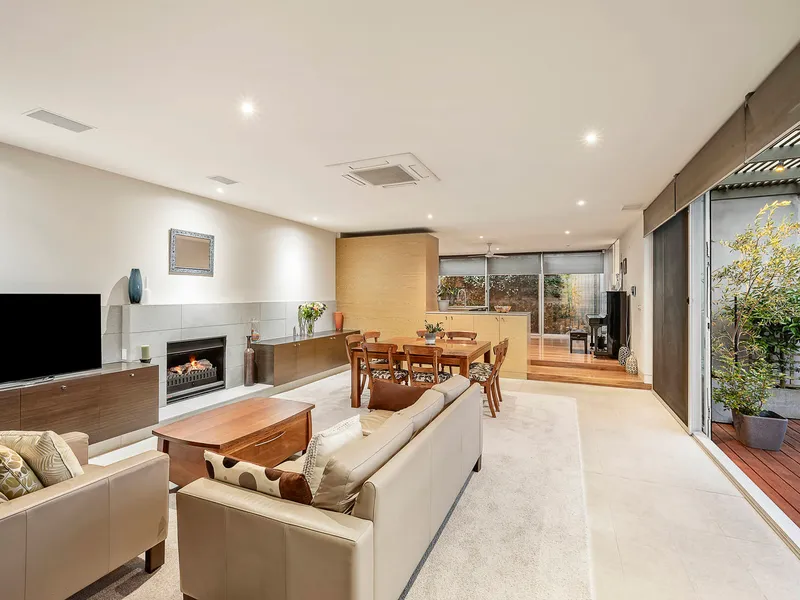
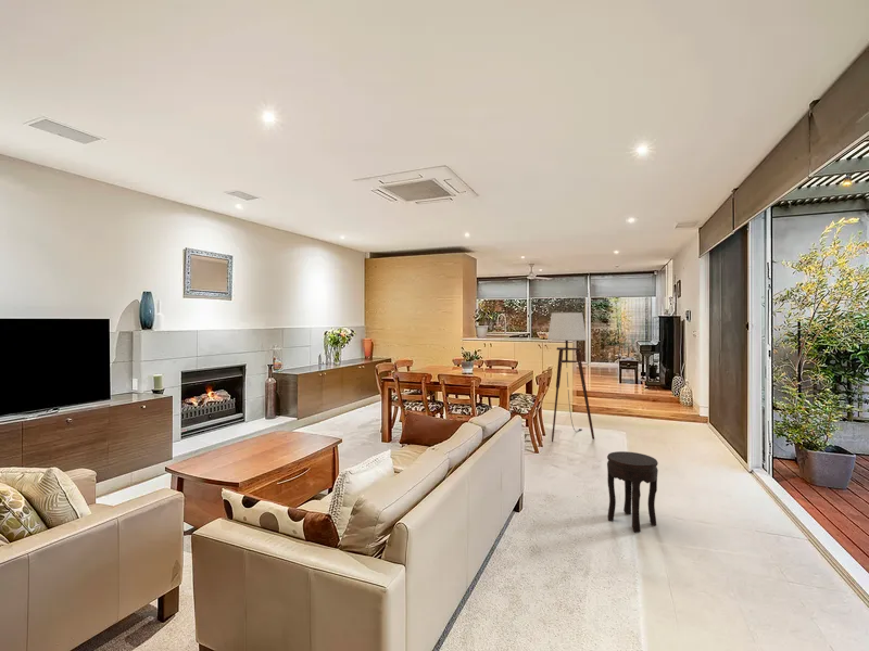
+ floor lamp (567, 374)
+ side table (631, 489)
